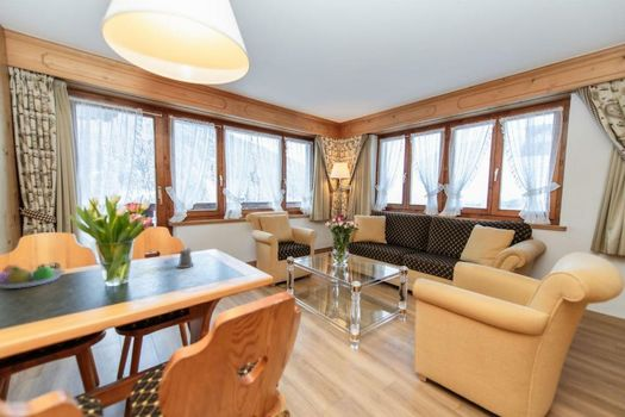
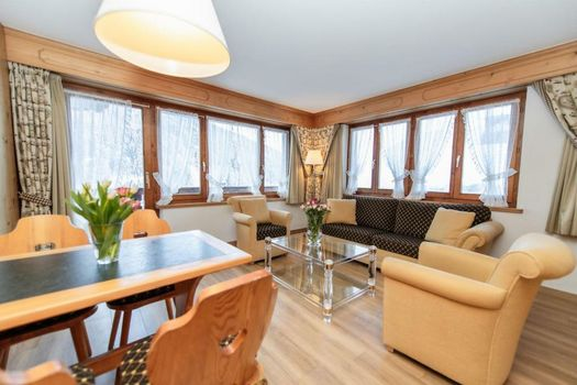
- pepper shaker (183, 257)
- fruit bowl (31, 272)
